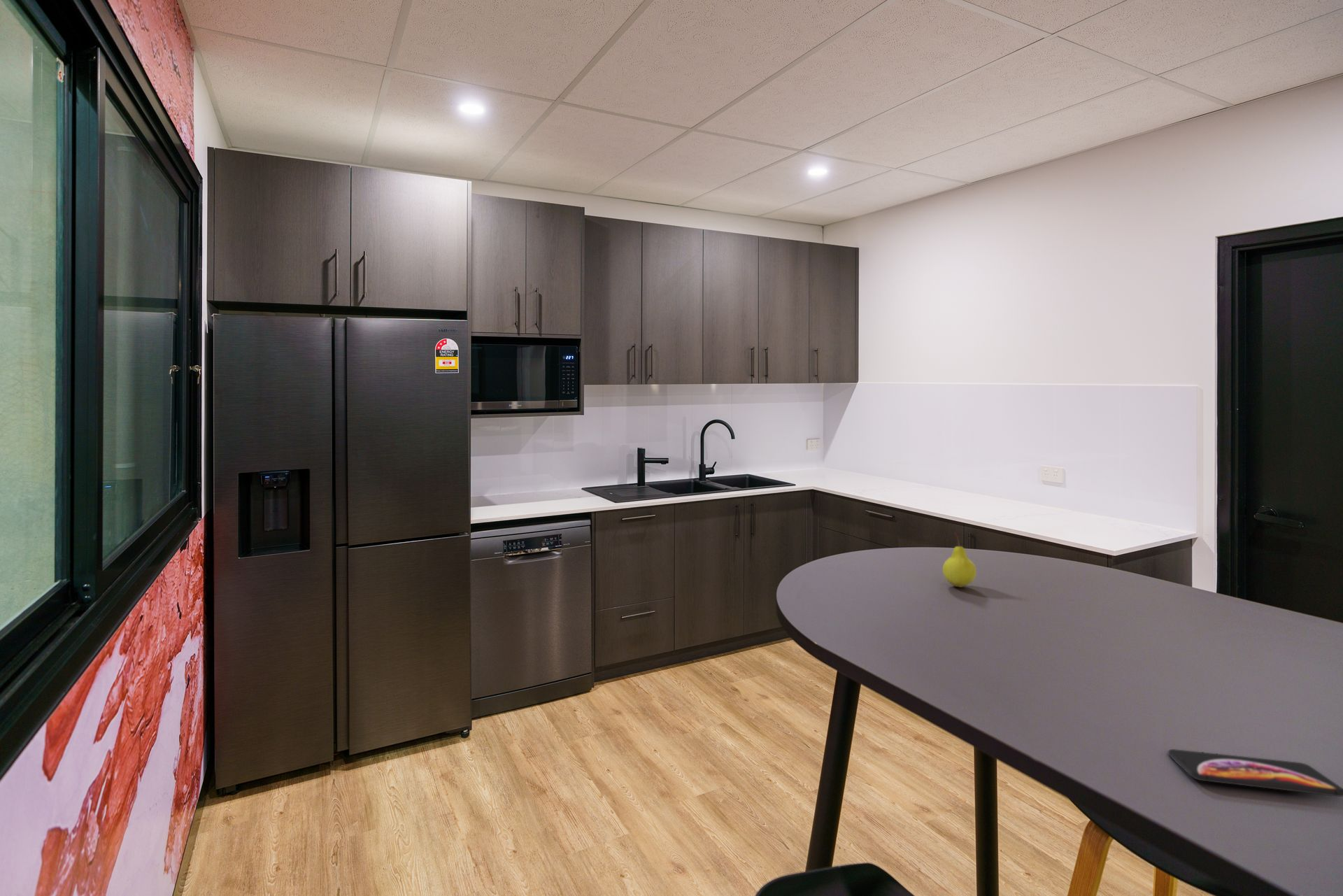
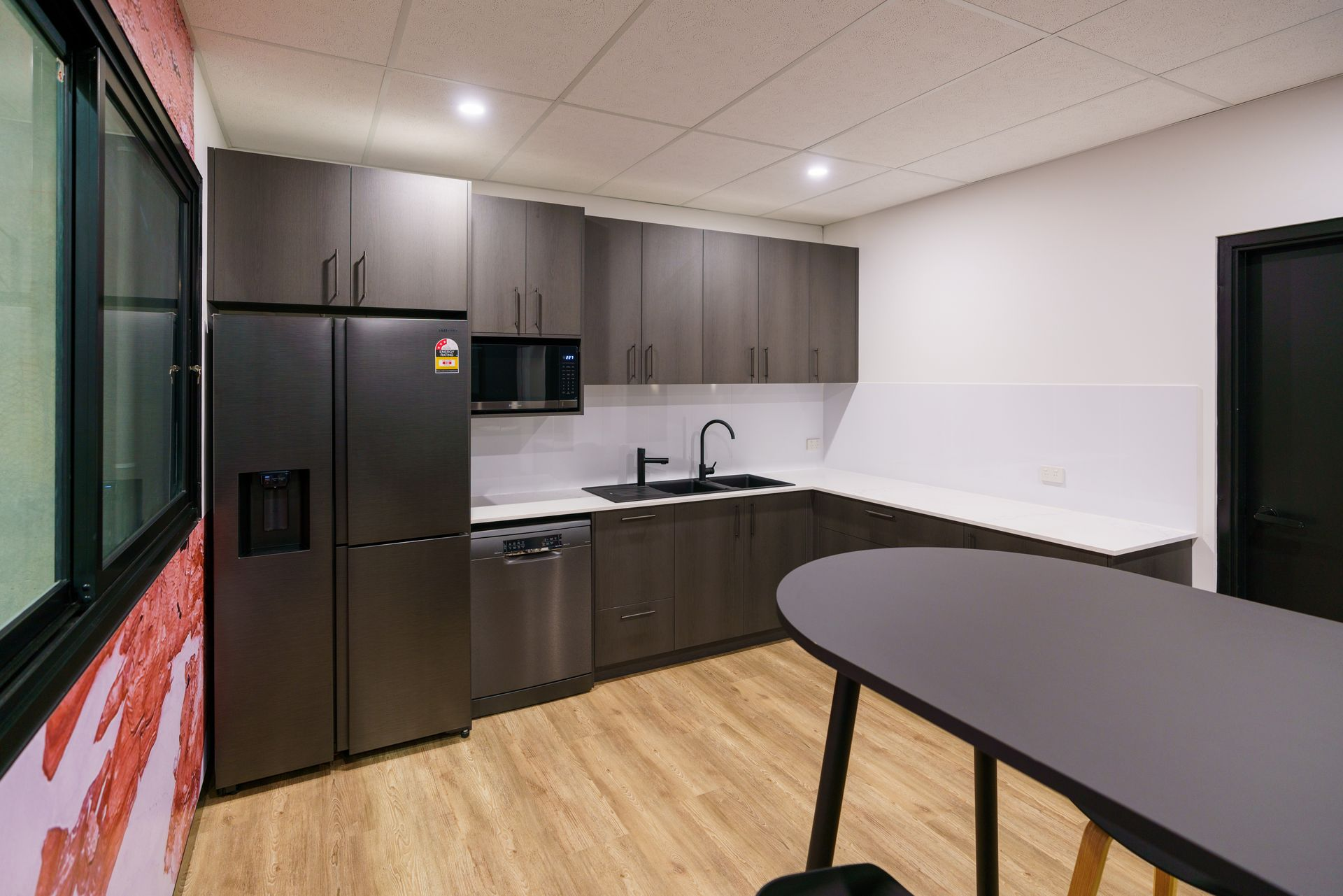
- smartphone (1251, 771)
- fruit (959, 560)
